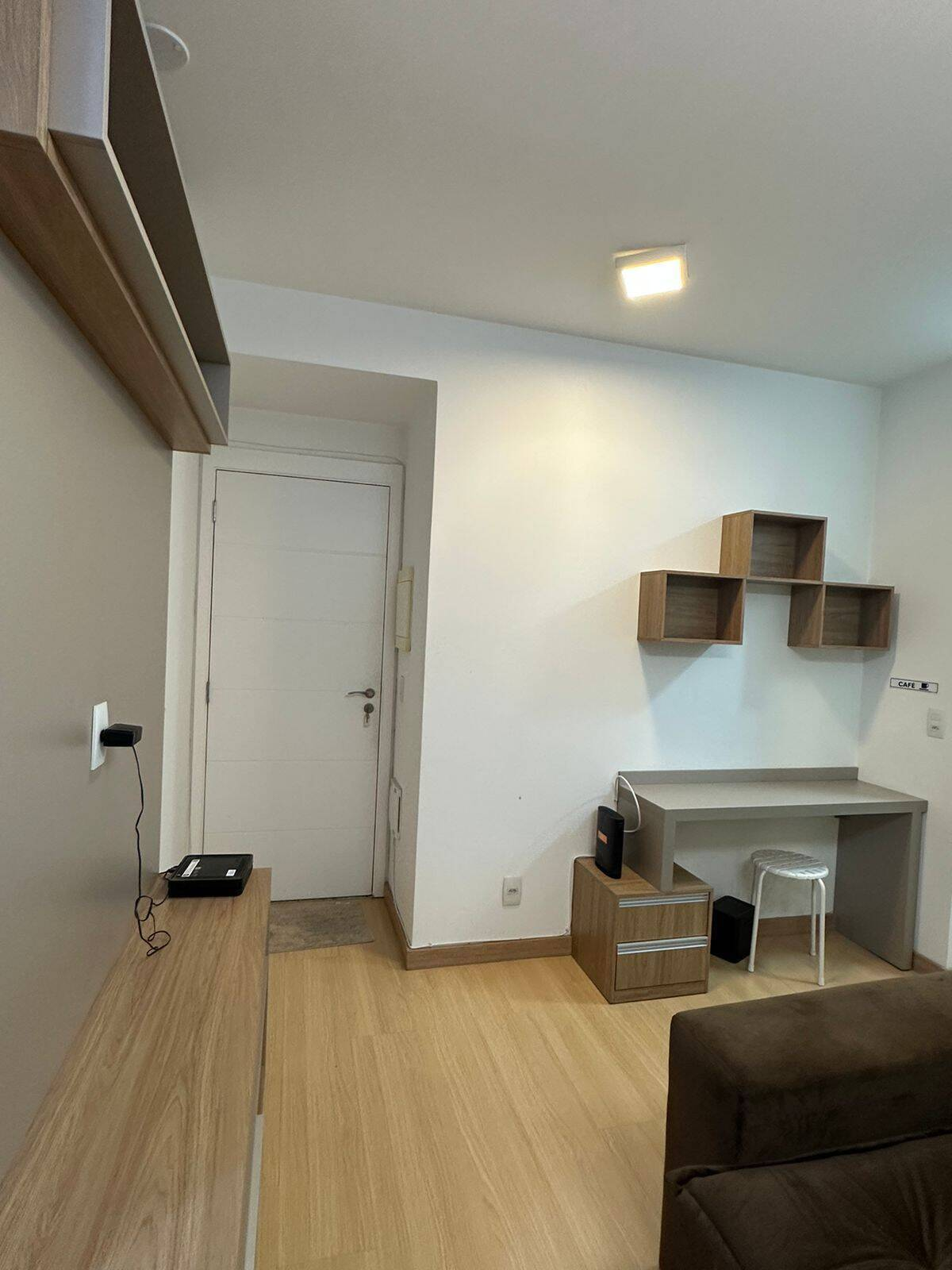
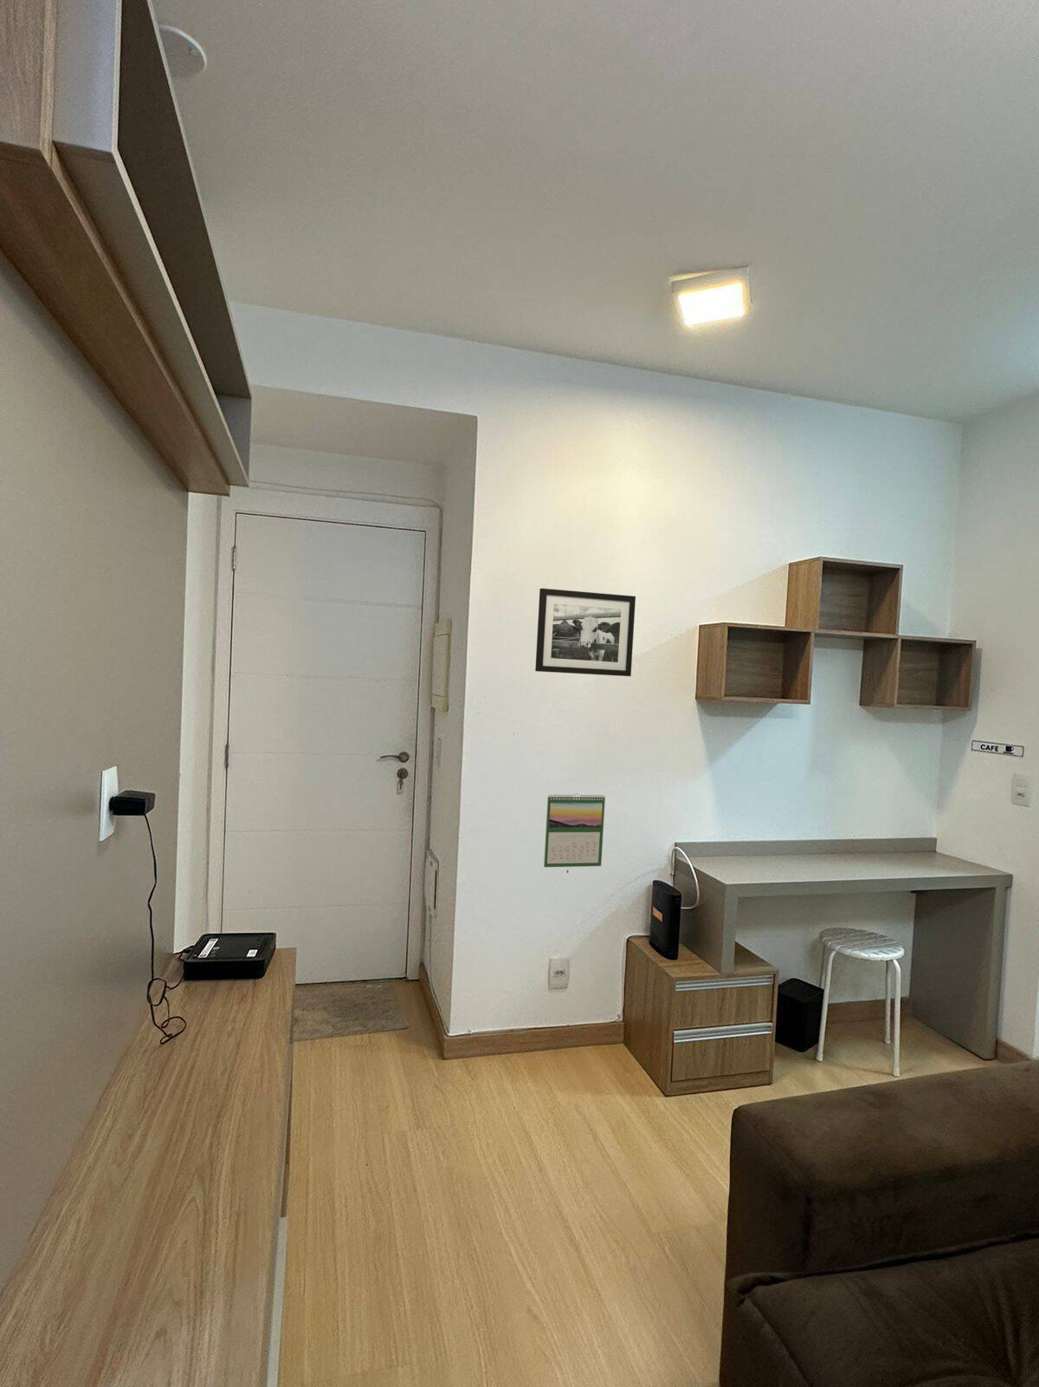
+ calendar (574, 830)
+ picture frame (585, 632)
